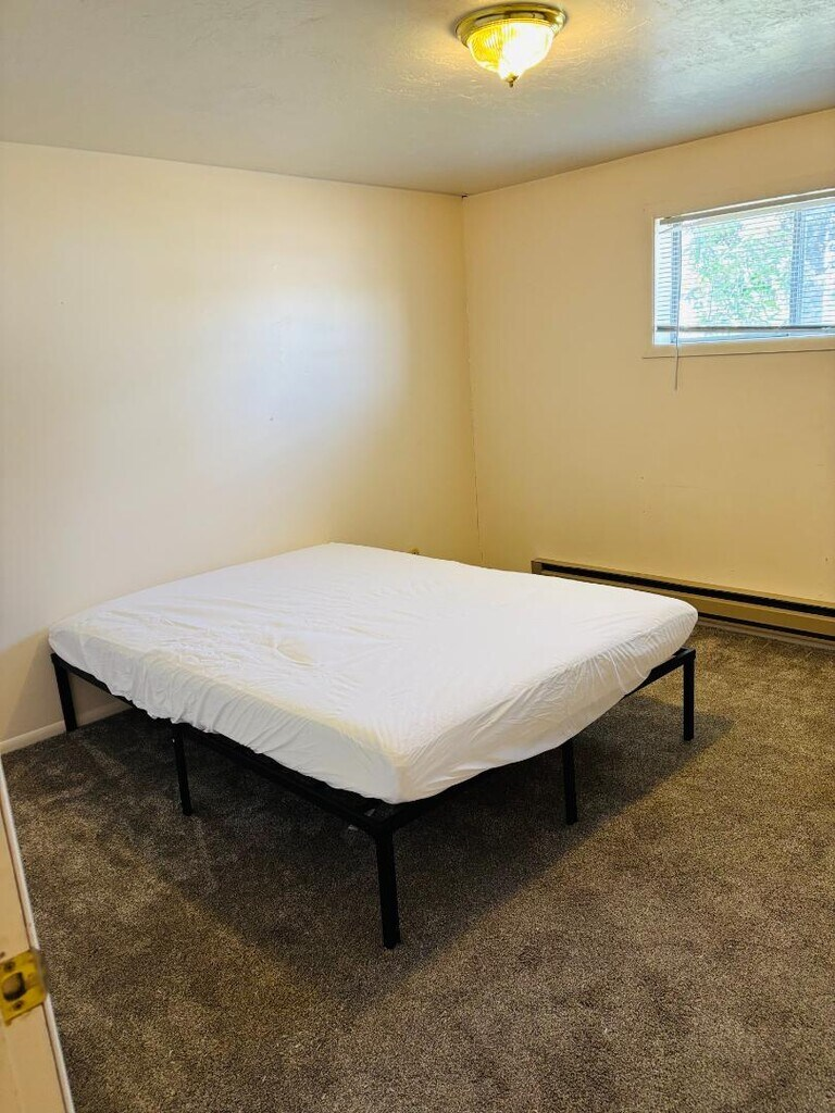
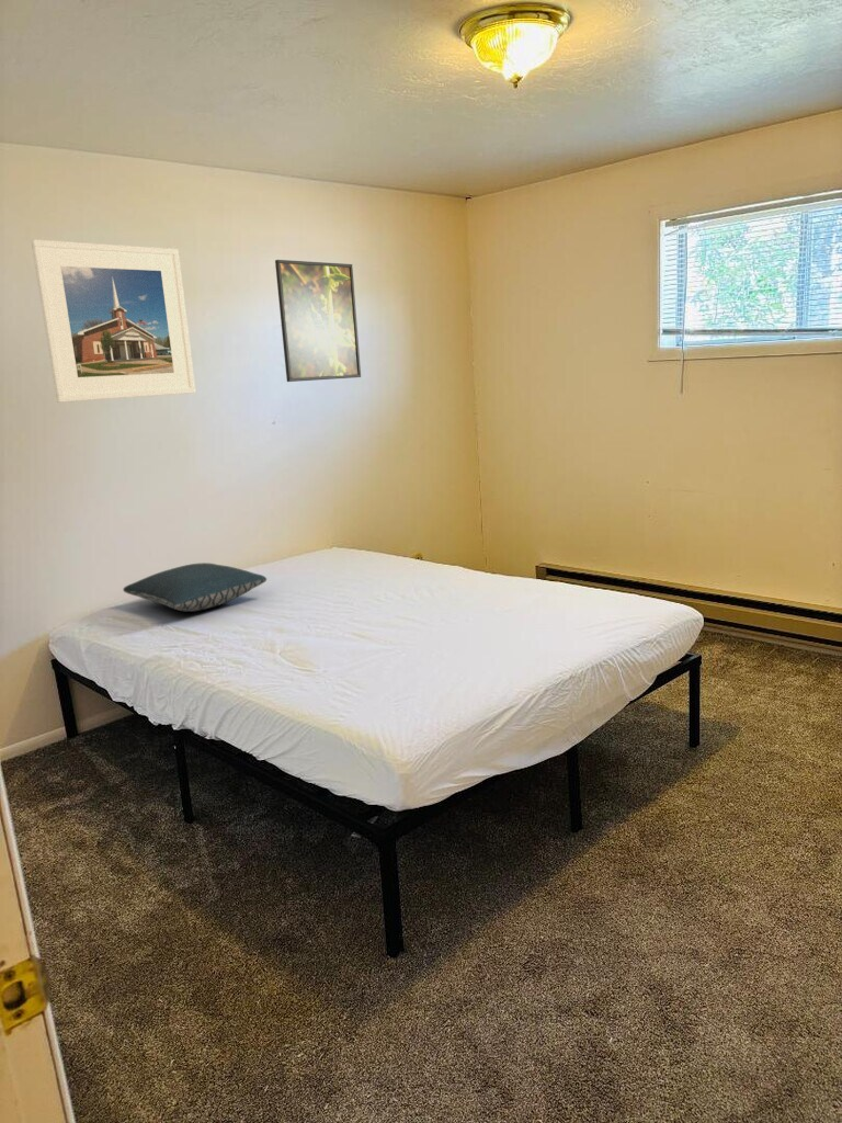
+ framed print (120, 322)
+ pillow (195, 585)
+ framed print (320, 321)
